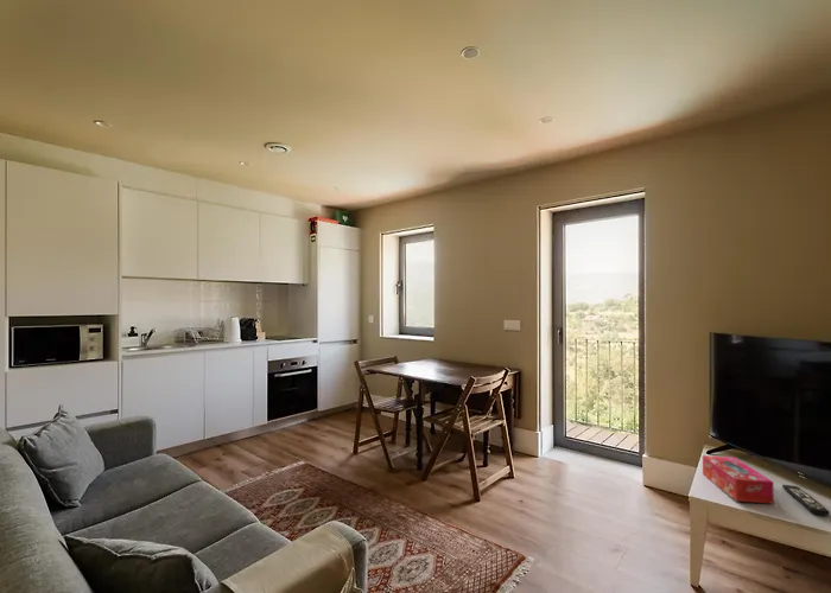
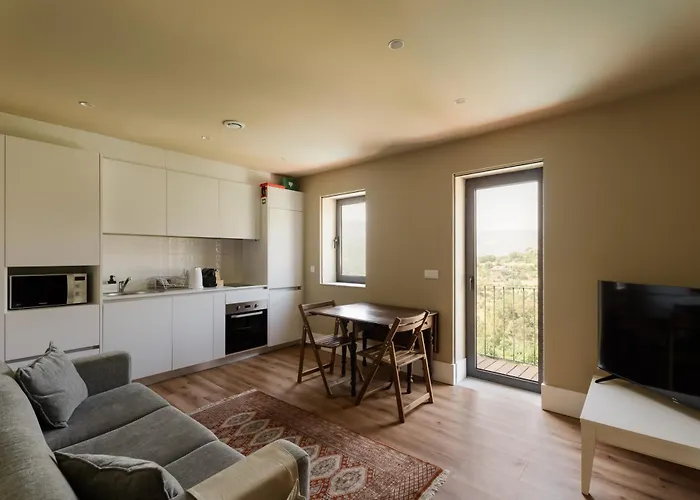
- tissue box (735, 477)
- remote control (804, 498)
